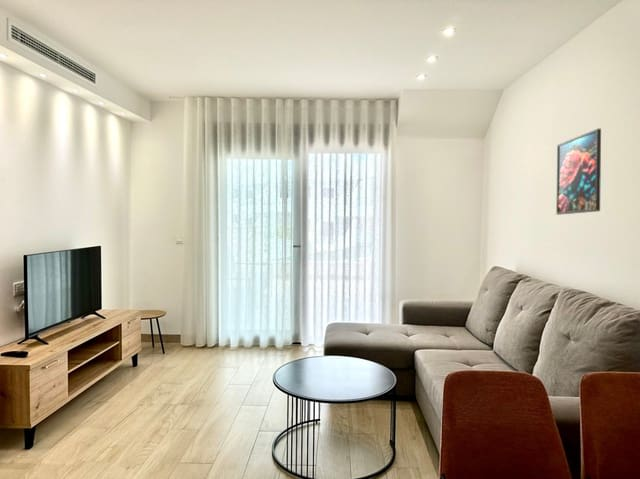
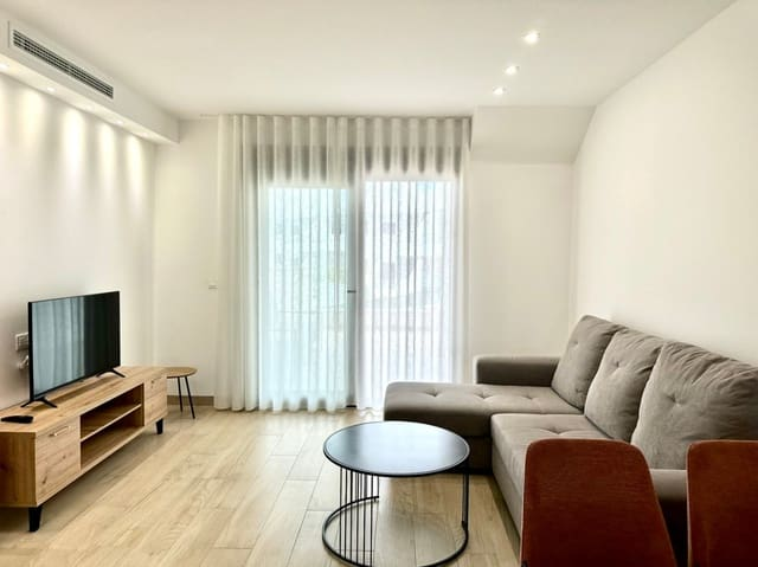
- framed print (576, 175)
